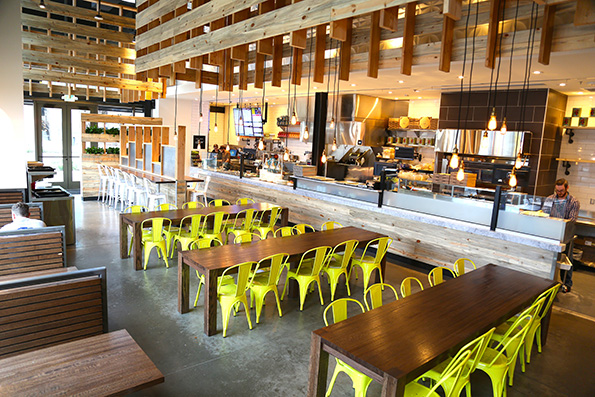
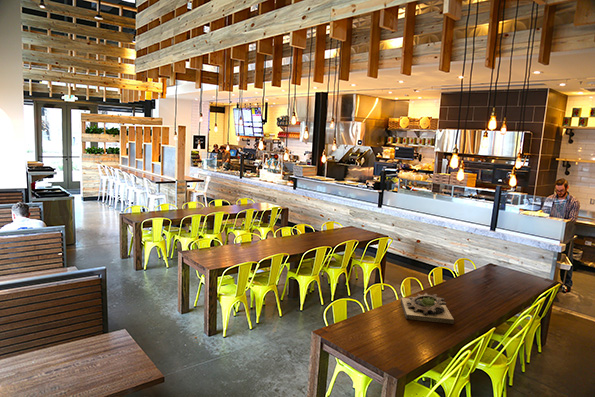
+ succulent planter (426, 305)
